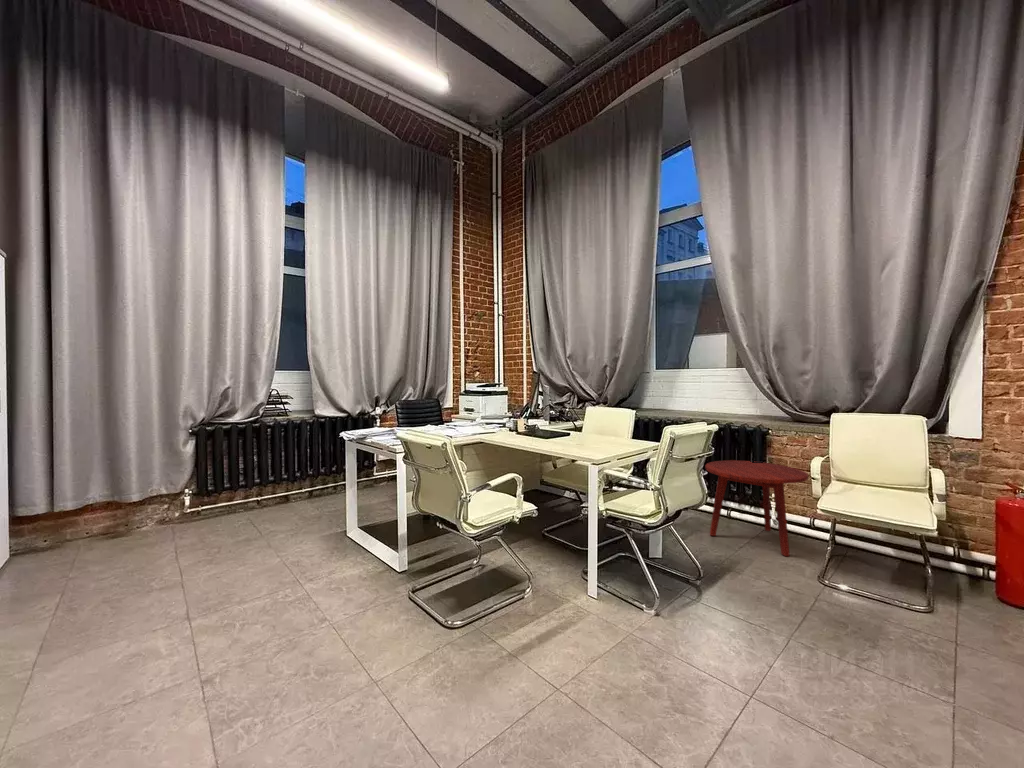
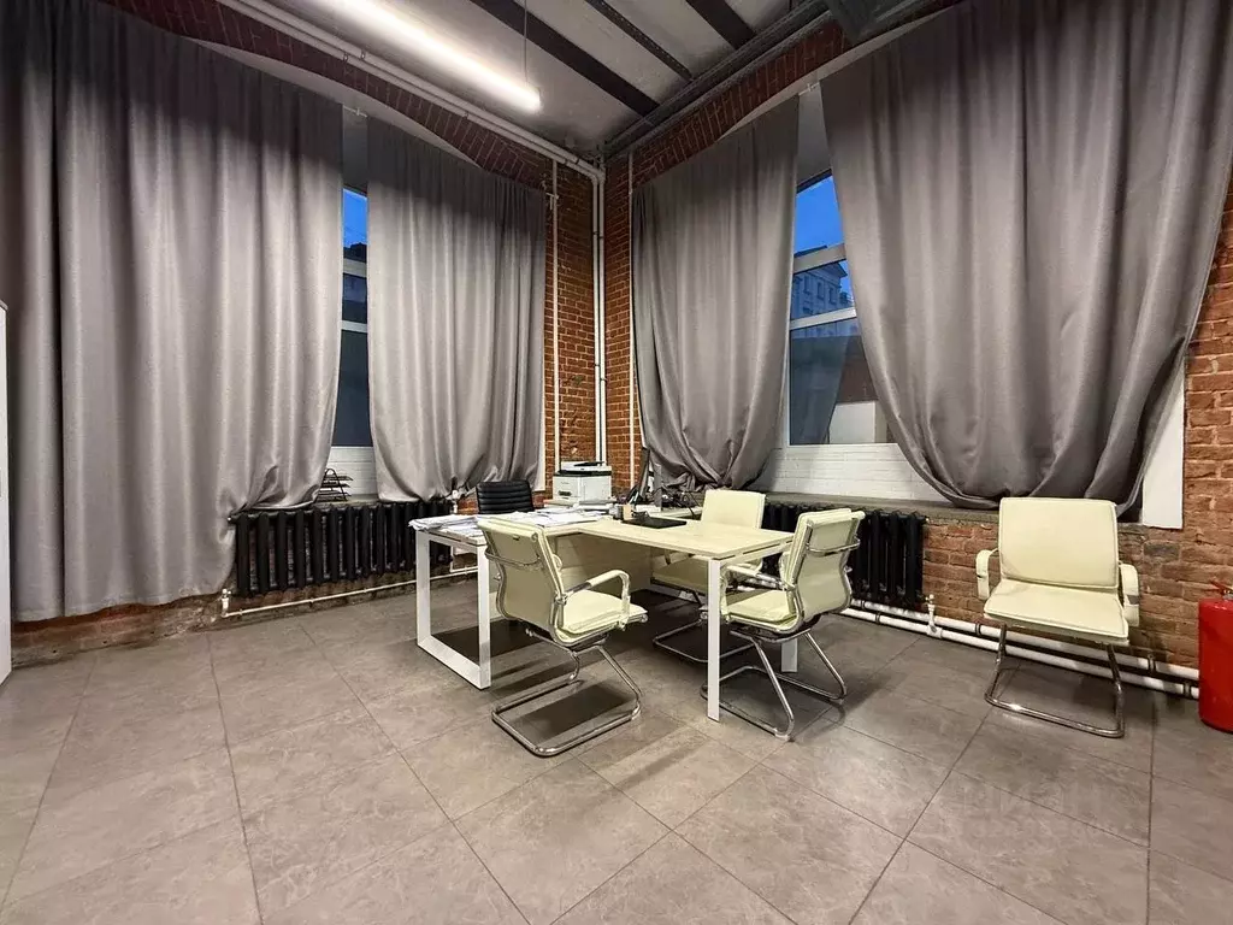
- side table (763, 503)
